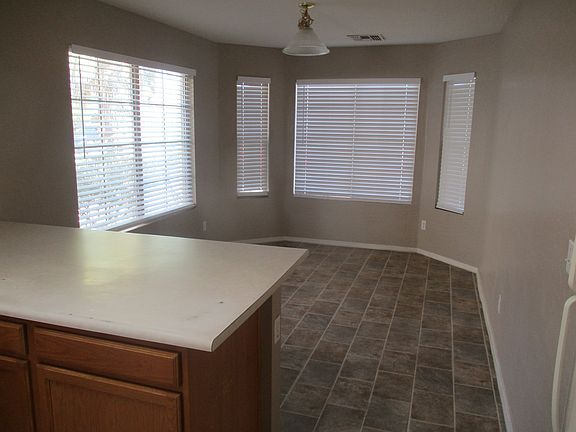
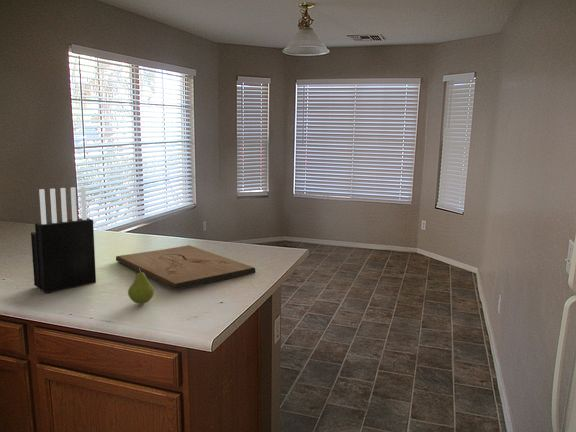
+ fruit (140, 285)
+ cutting board (183, 263)
+ knife block (61, 236)
